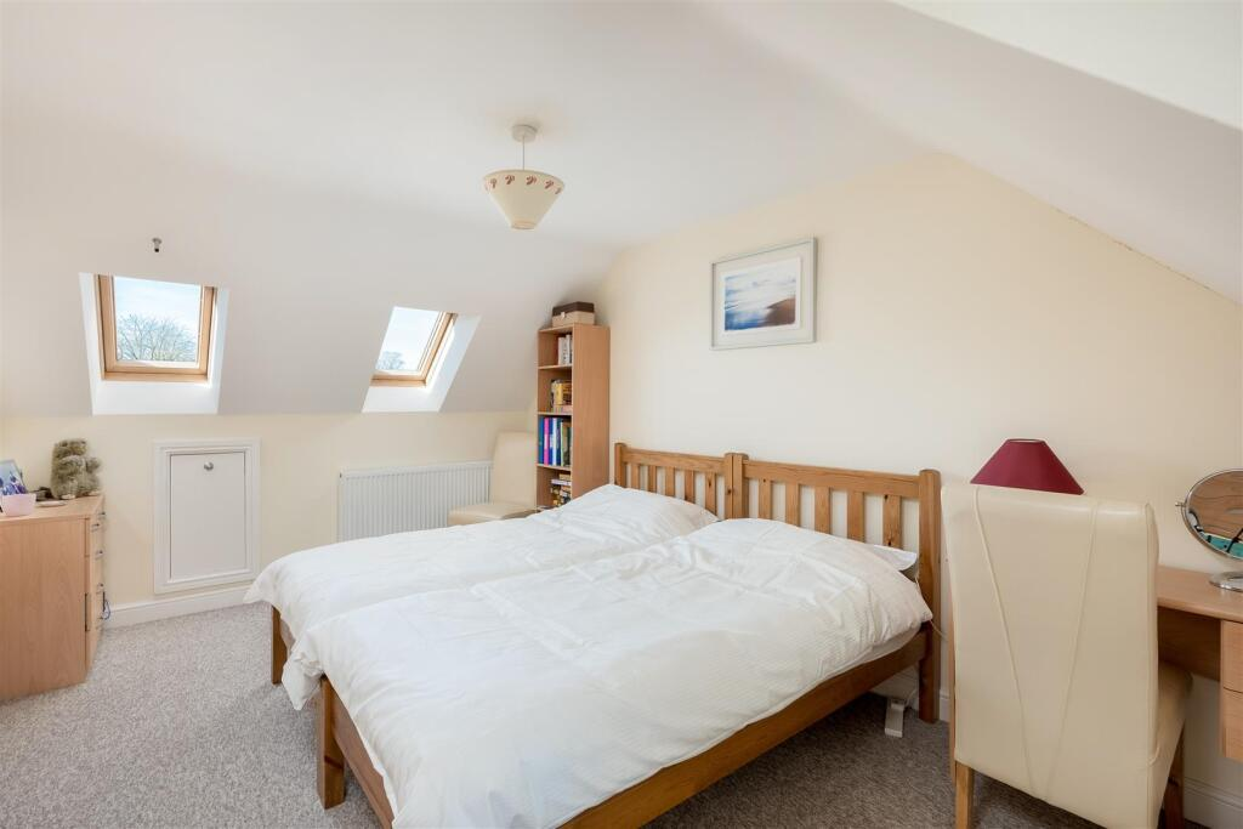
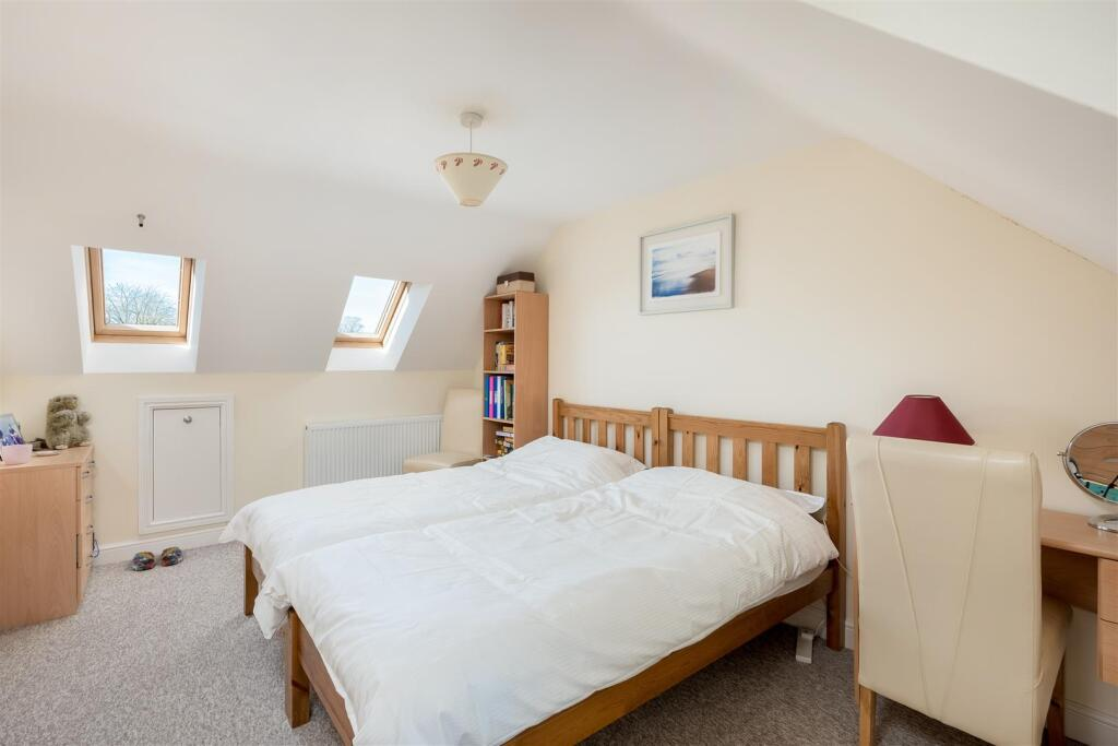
+ slippers (153, 555)
